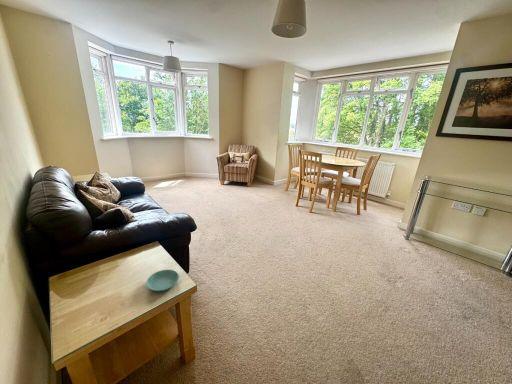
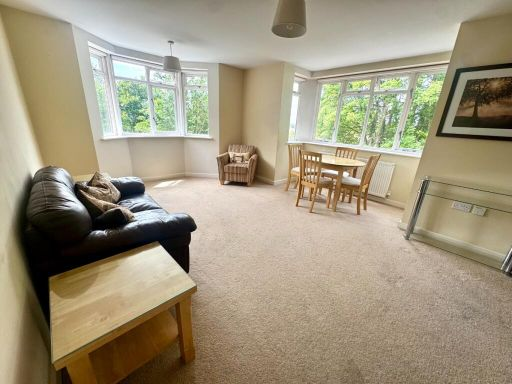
- saucer (163, 281)
